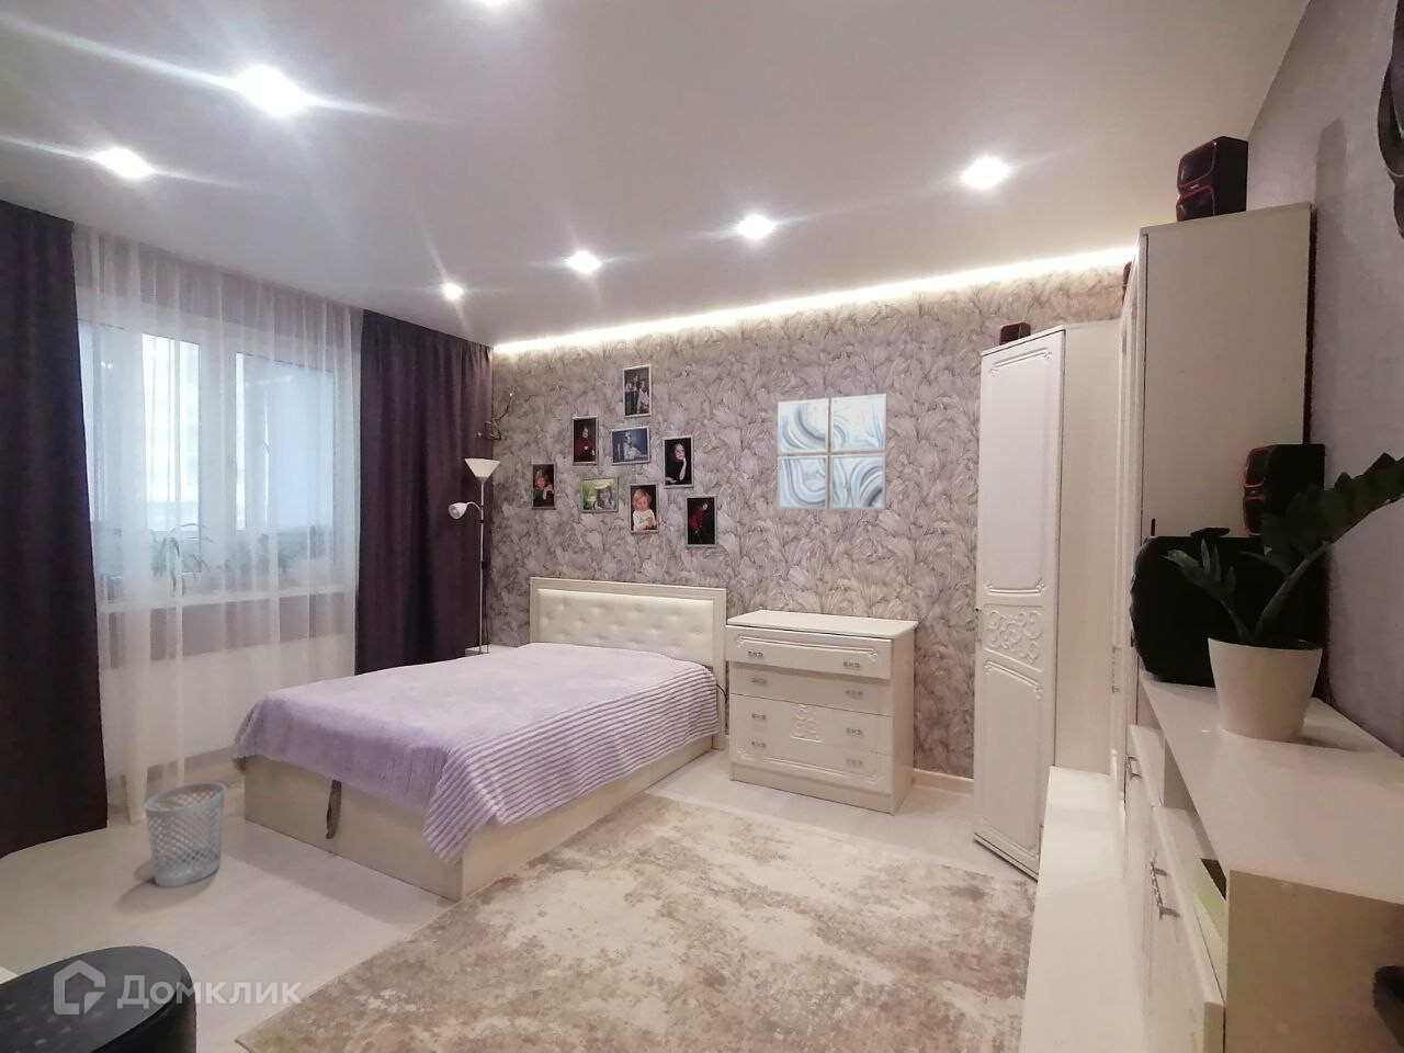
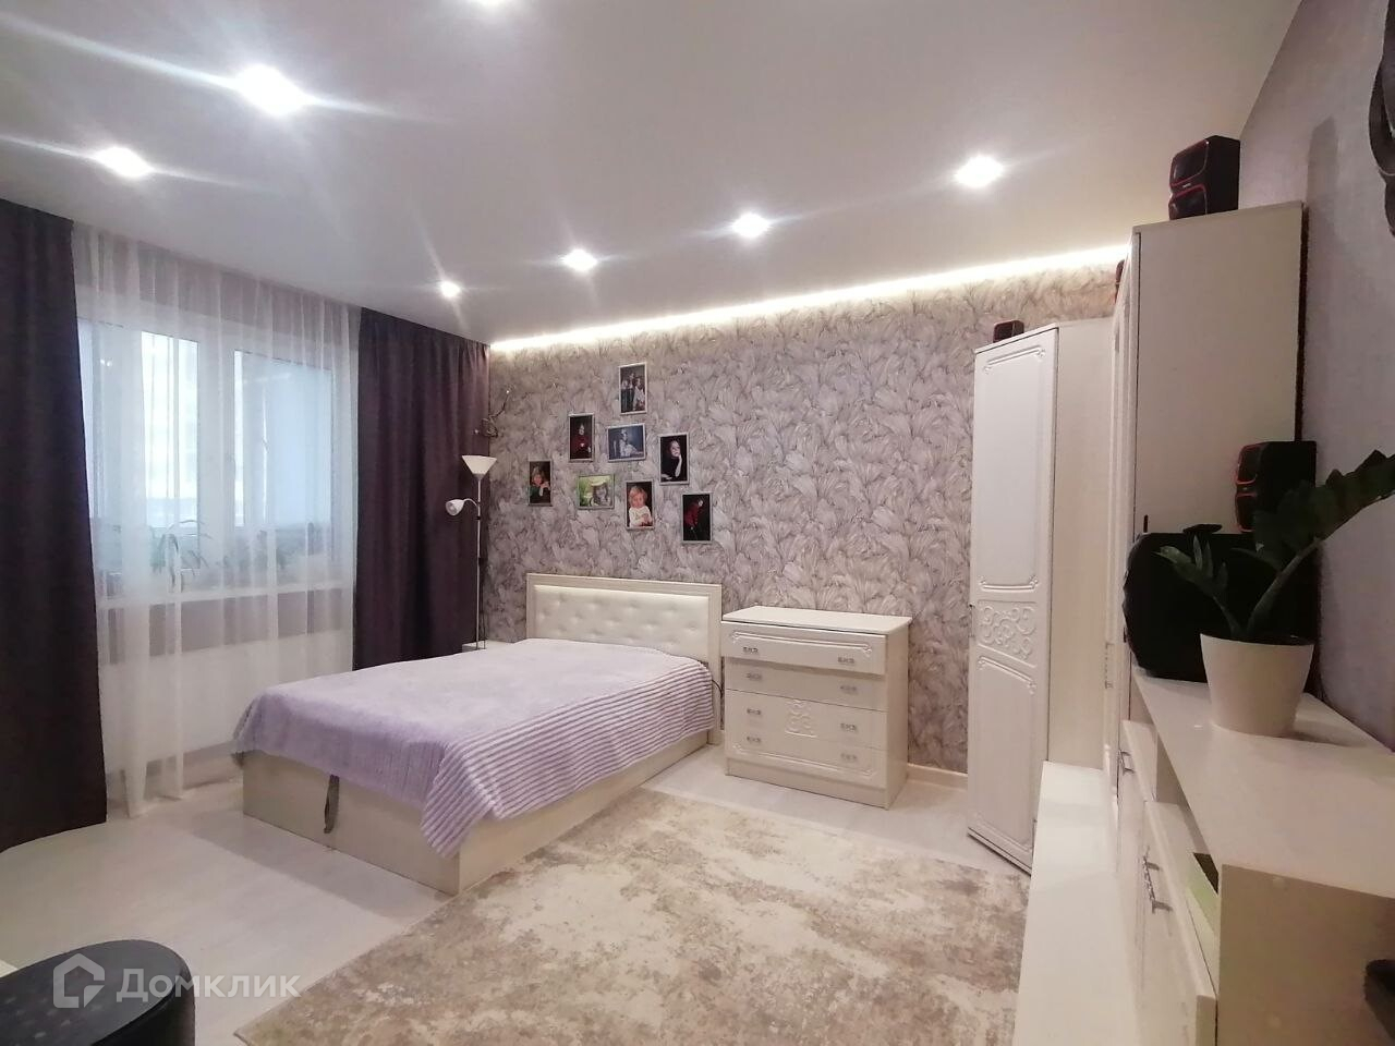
- wall art (828, 452)
- wastebasket (188, 835)
